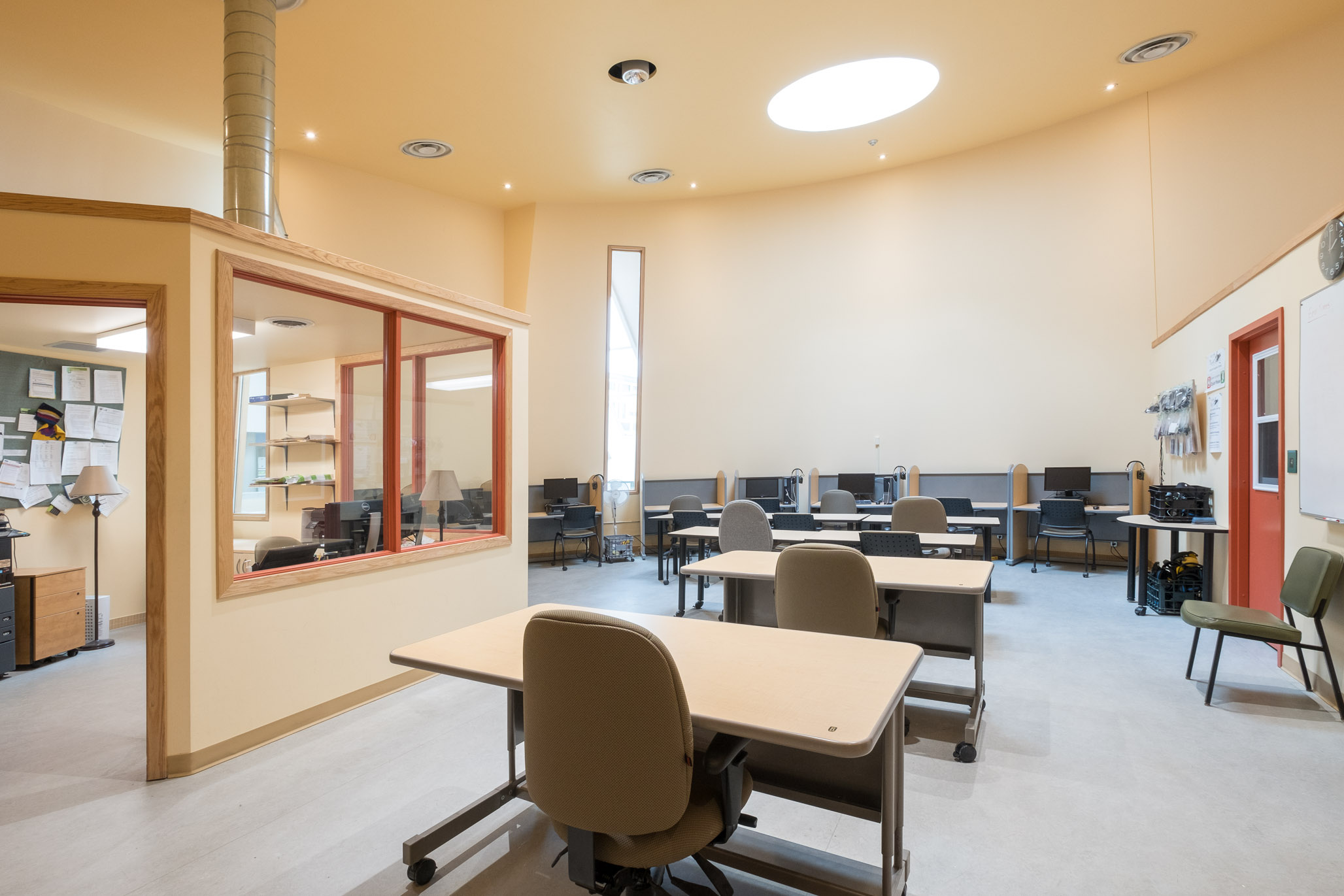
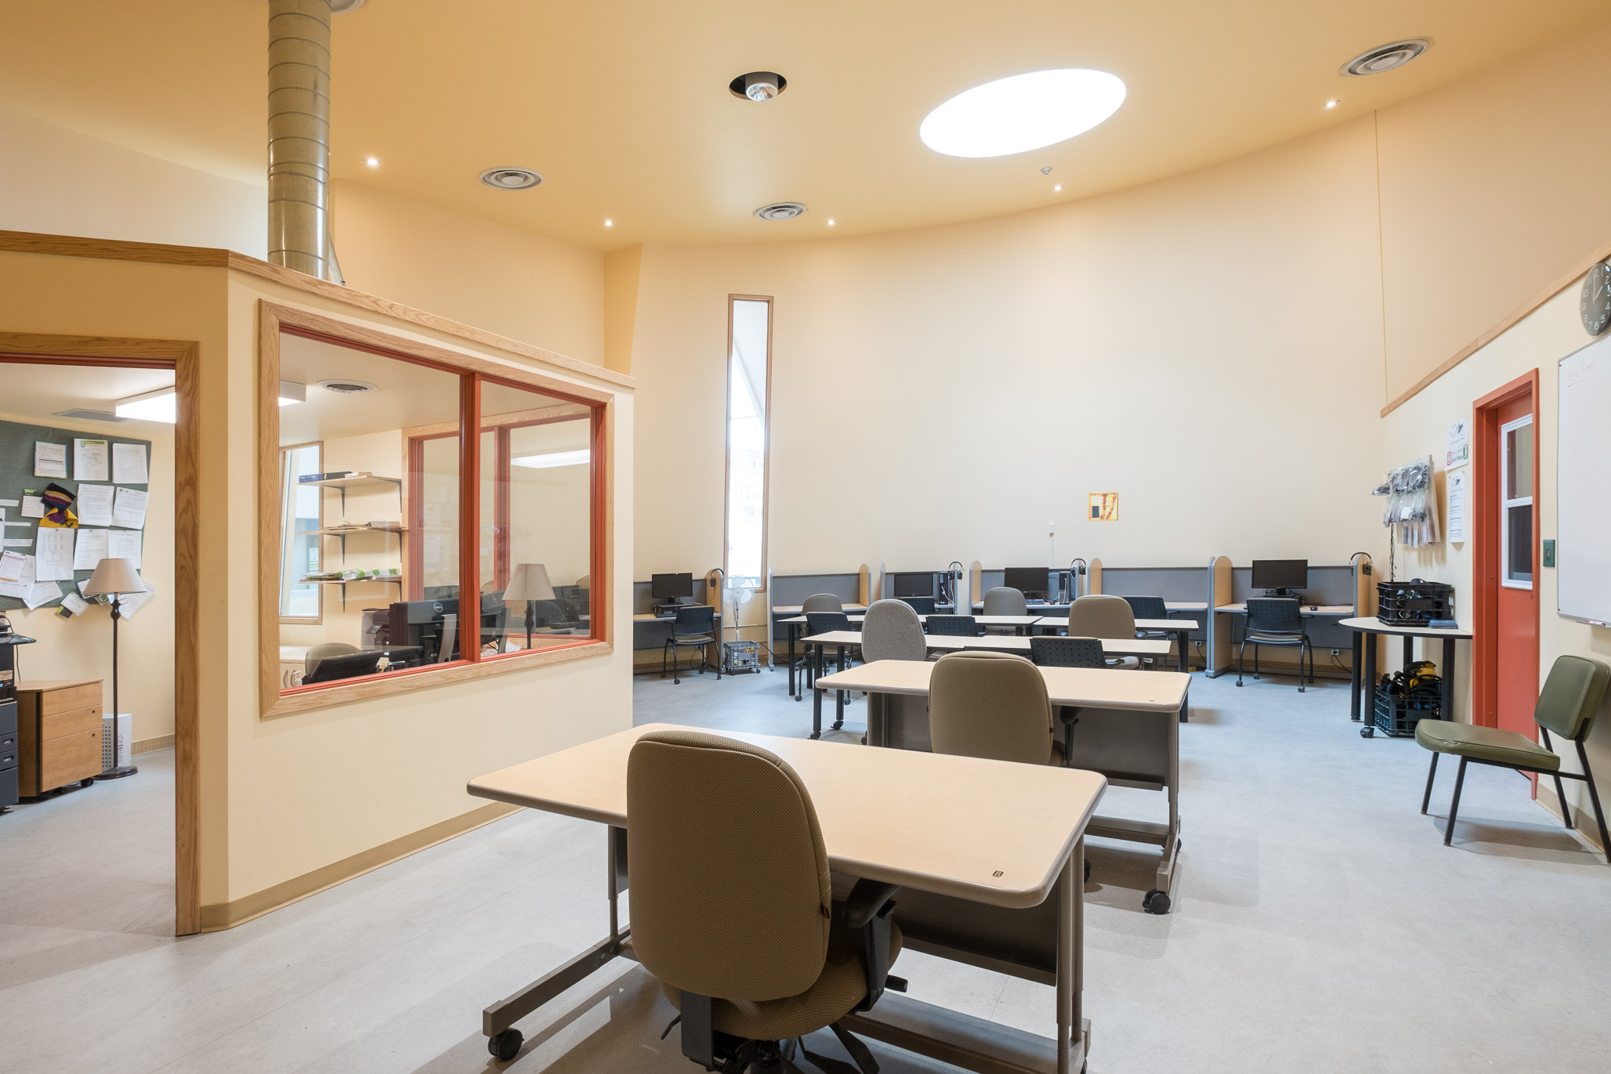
+ wall art (1103, 506)
